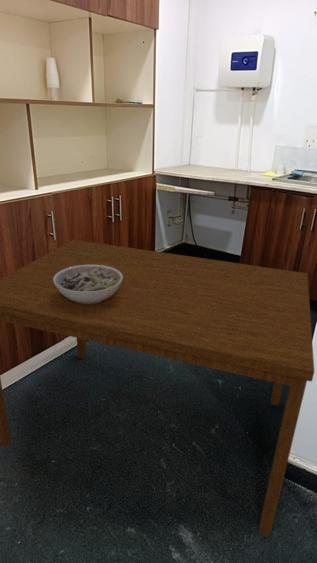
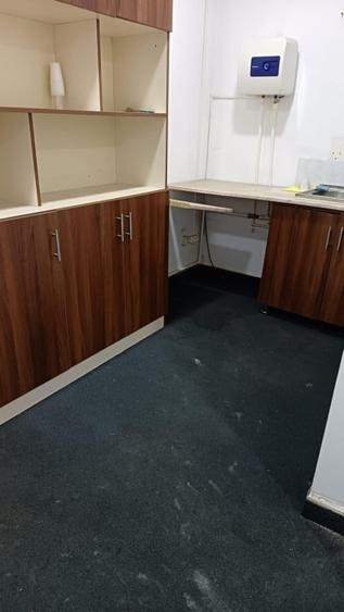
- dining table (152, 354)
- bowl (88, 283)
